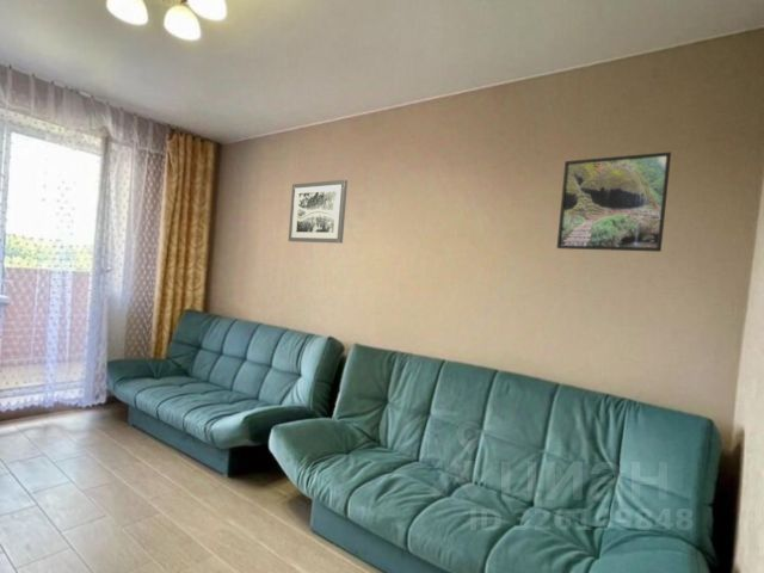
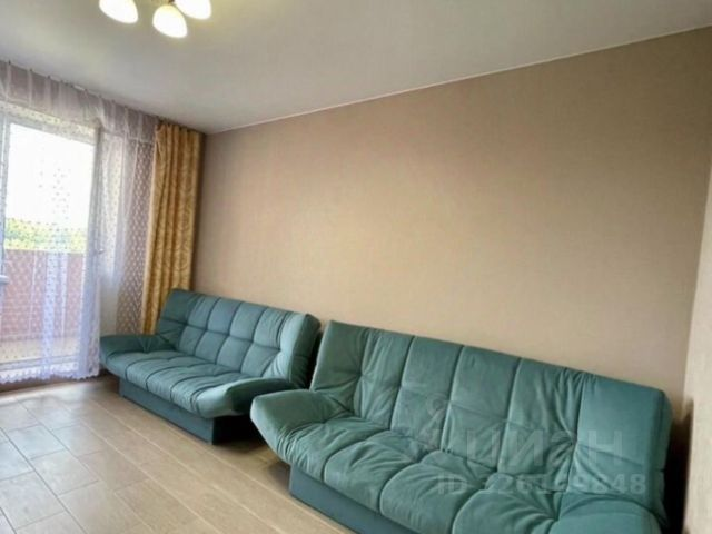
- wall art (316, 211)
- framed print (610, 203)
